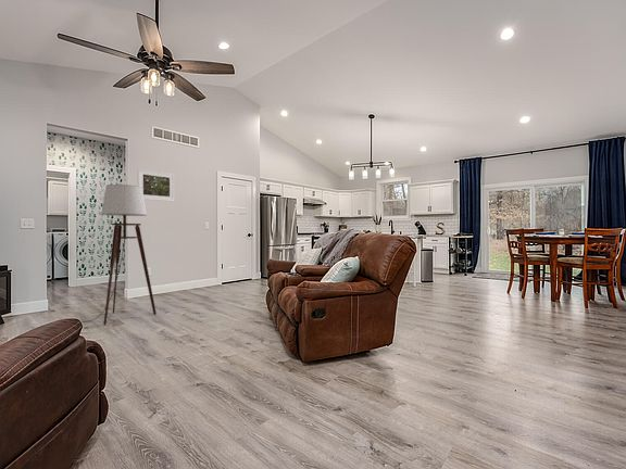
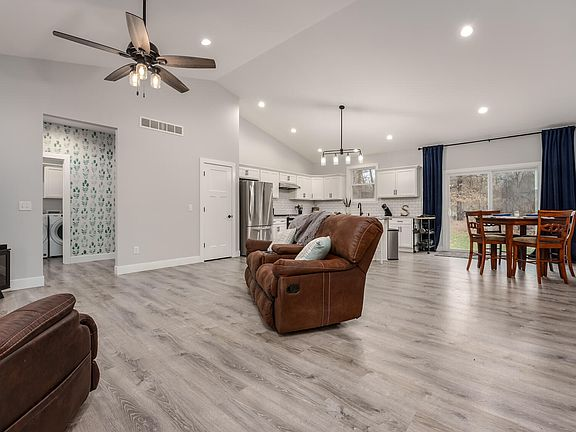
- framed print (156, 186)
- floor lamp (114, 252)
